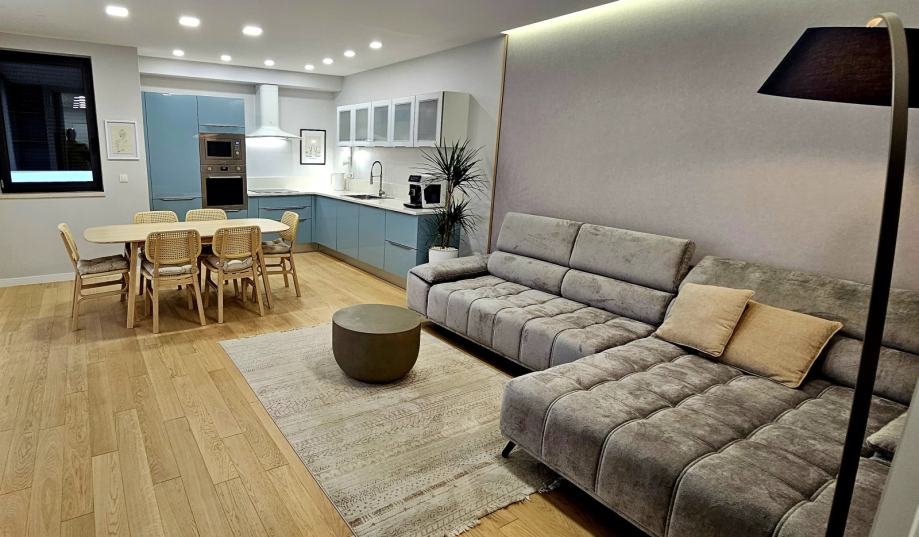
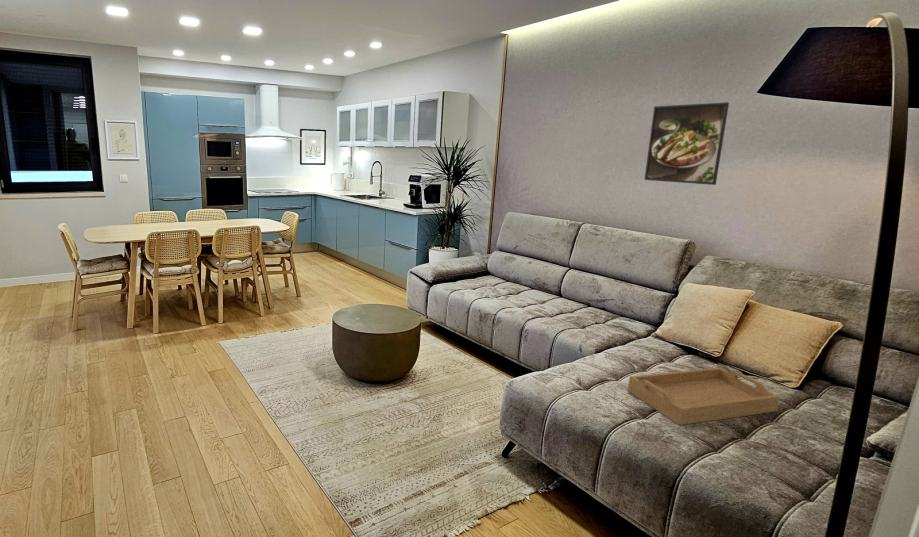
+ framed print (683, 144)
+ serving tray (701, 391)
